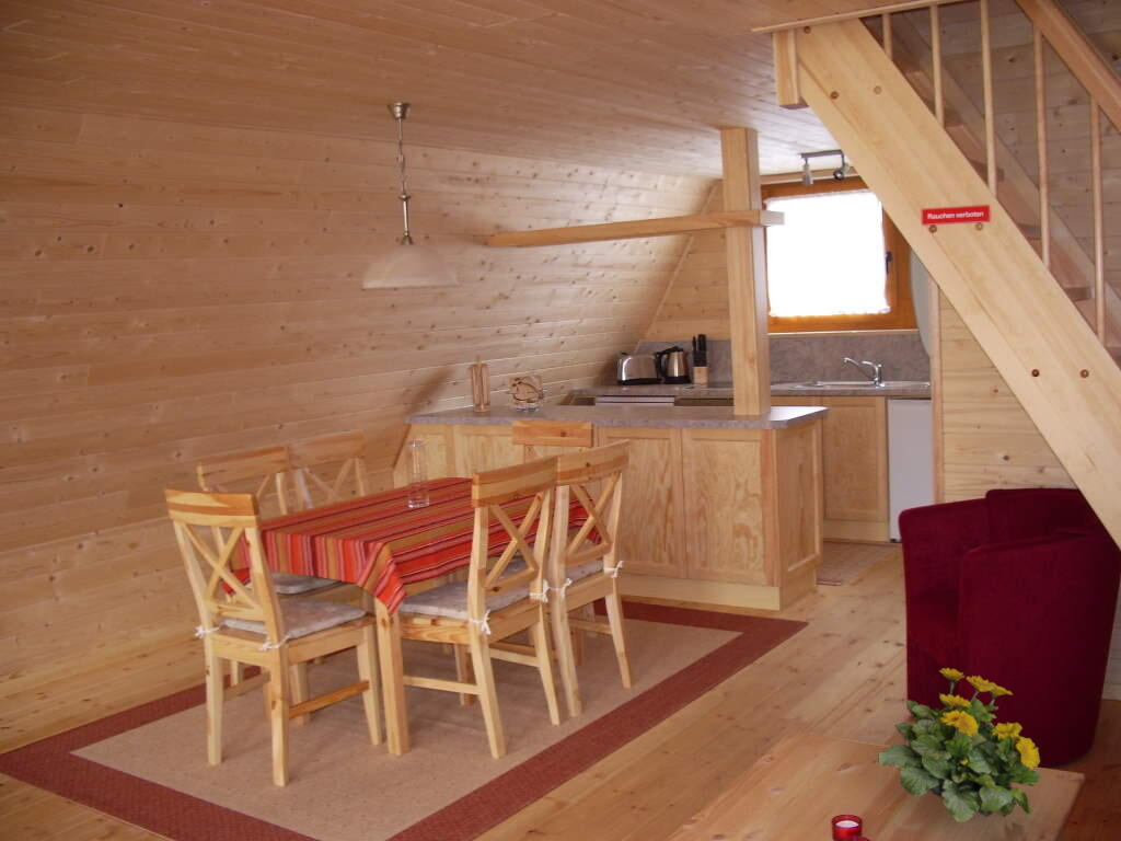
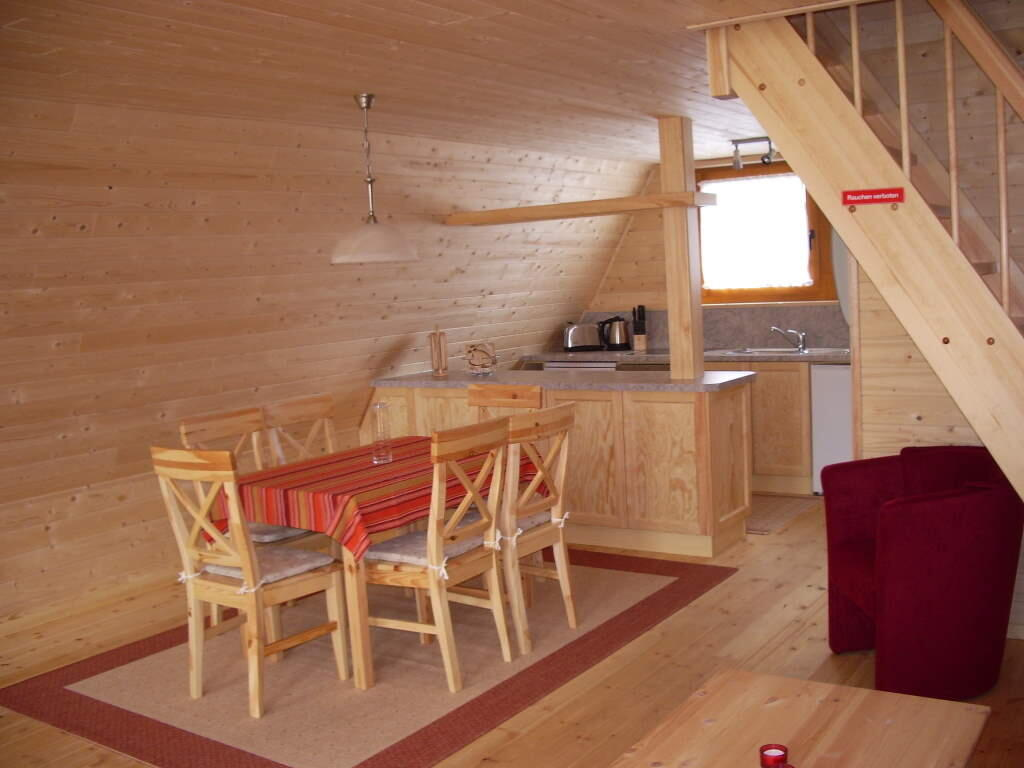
- flowering plant (956, 746)
